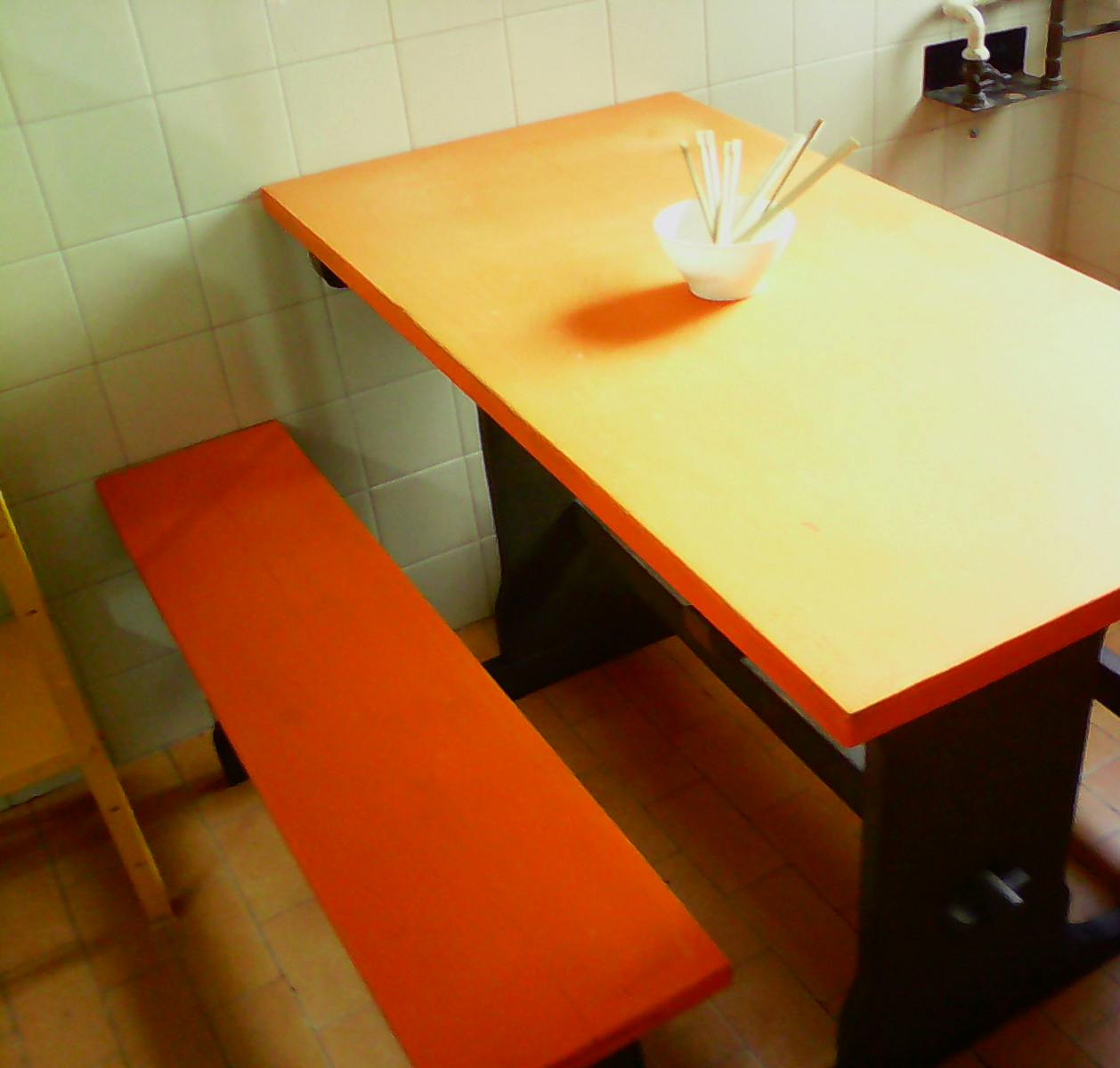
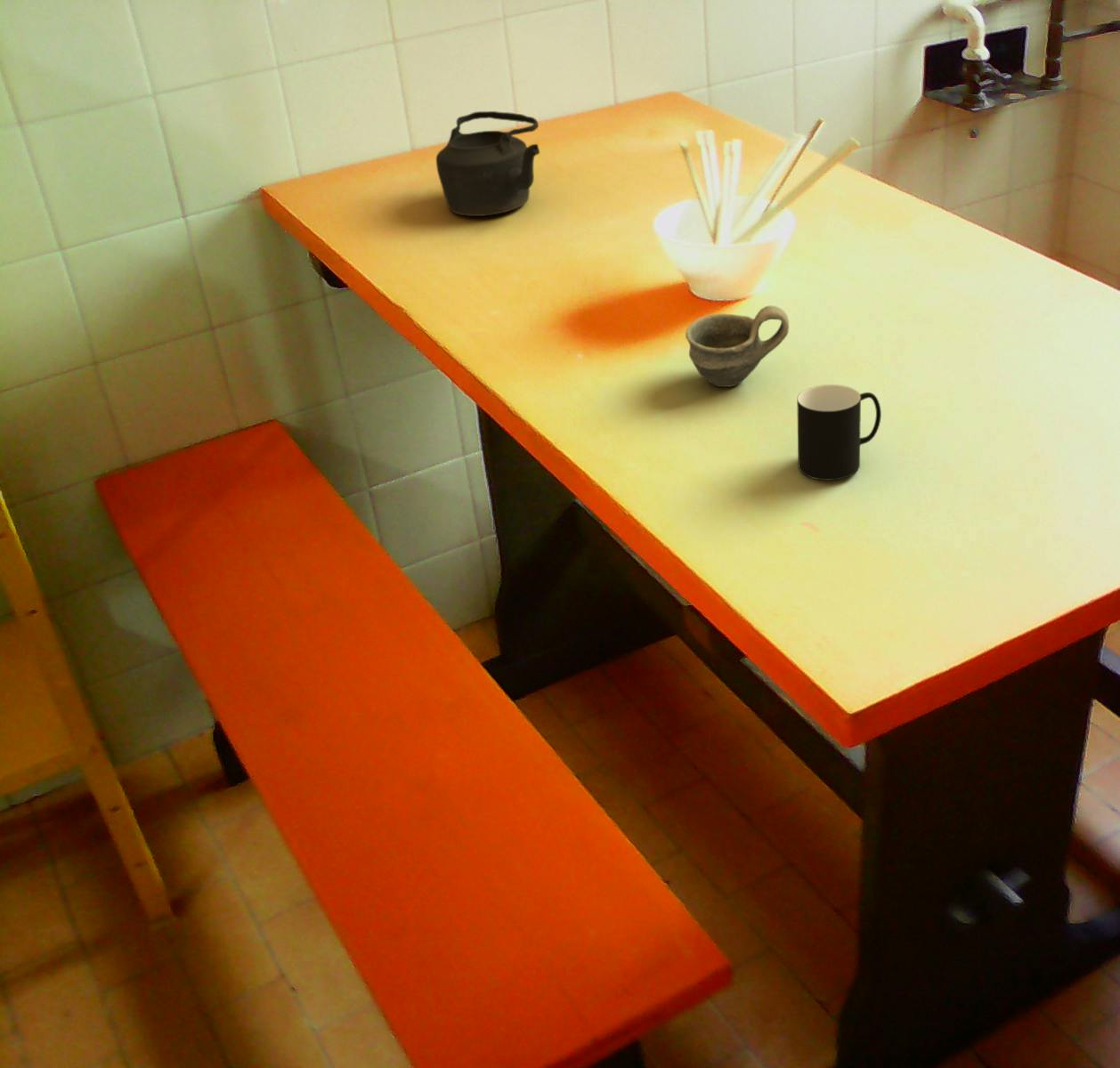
+ cup (841, 429)
+ teapot (492, 166)
+ cup (732, 347)
